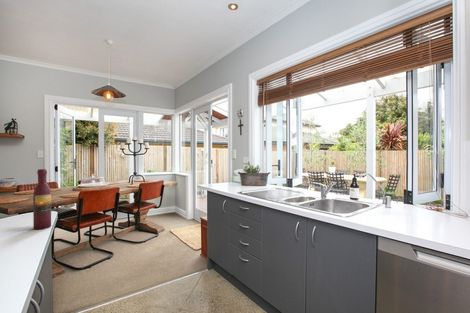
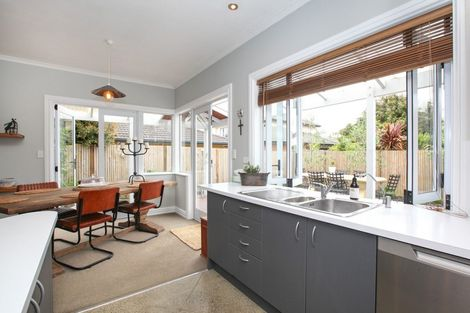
- wine bottle (42, 198)
